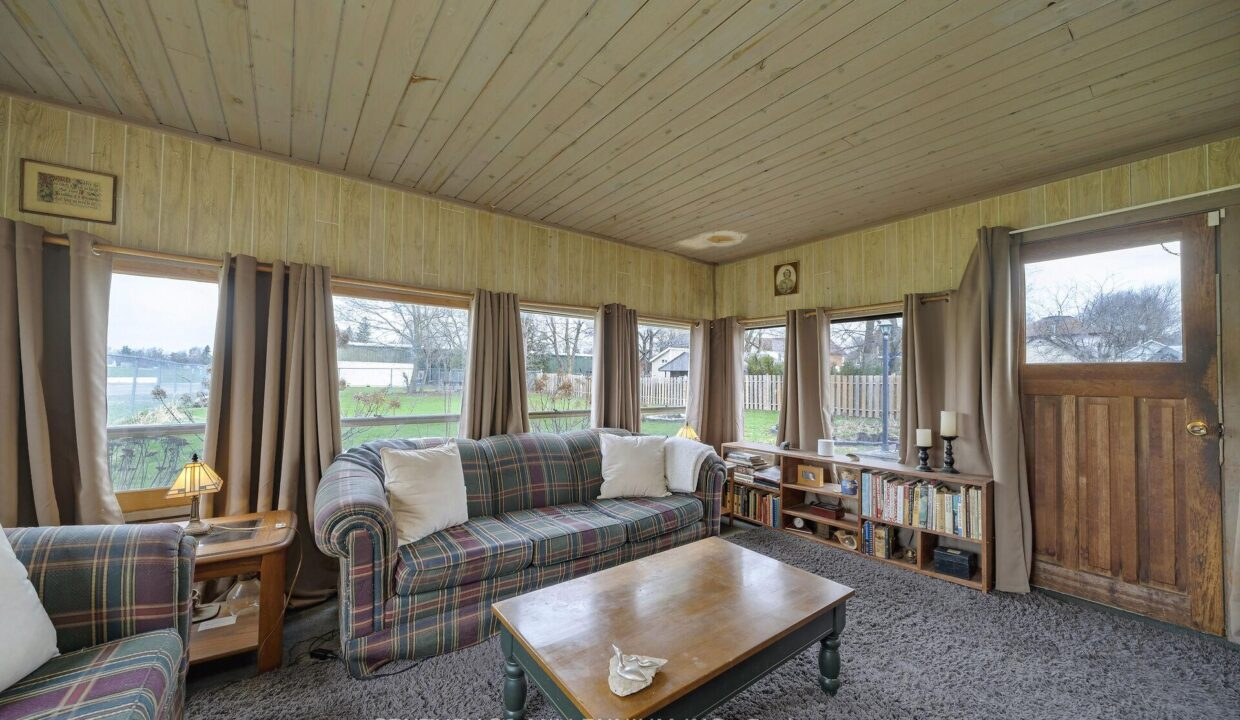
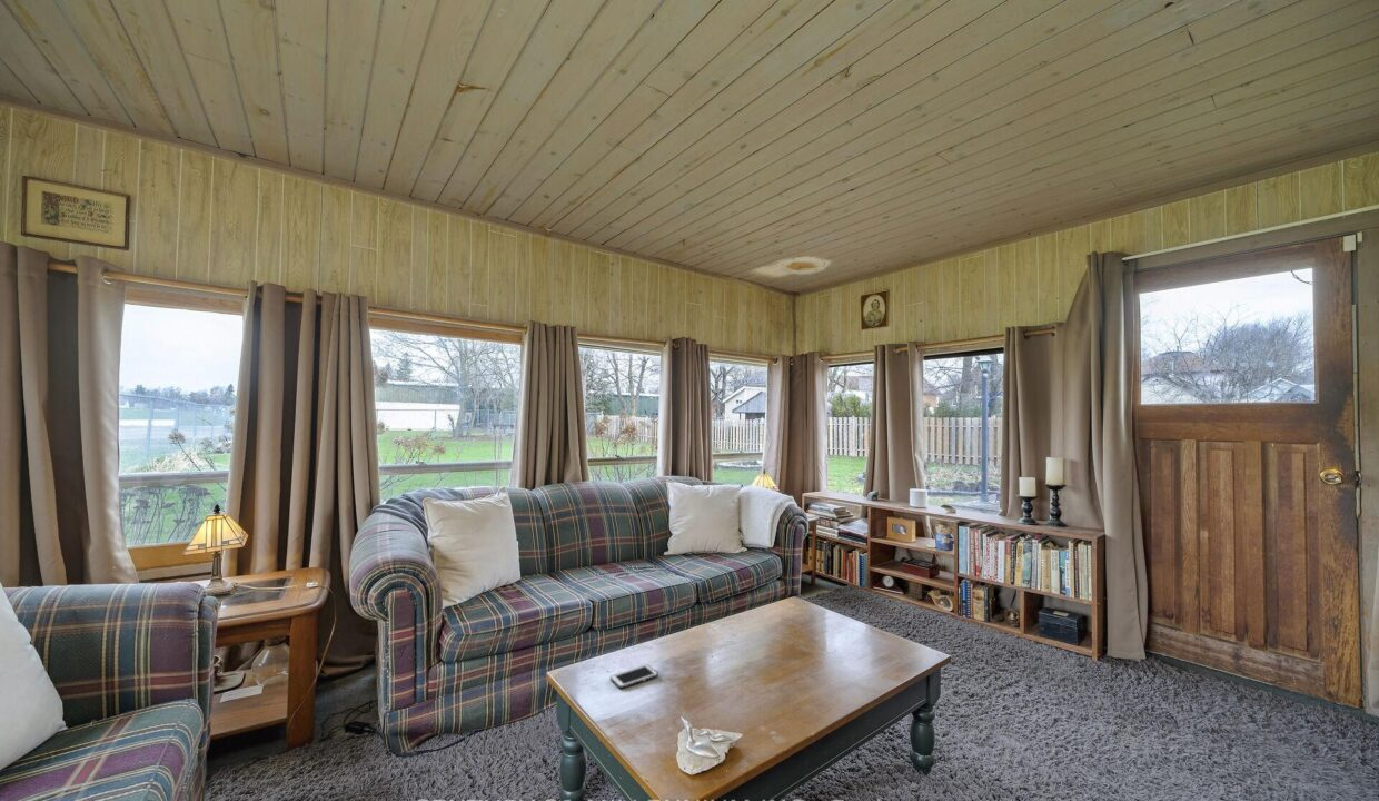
+ cell phone (634, 675)
